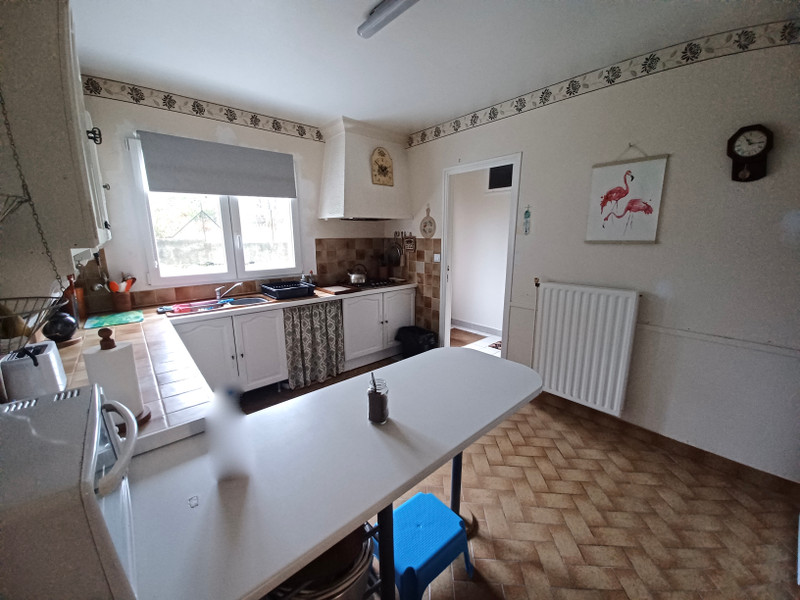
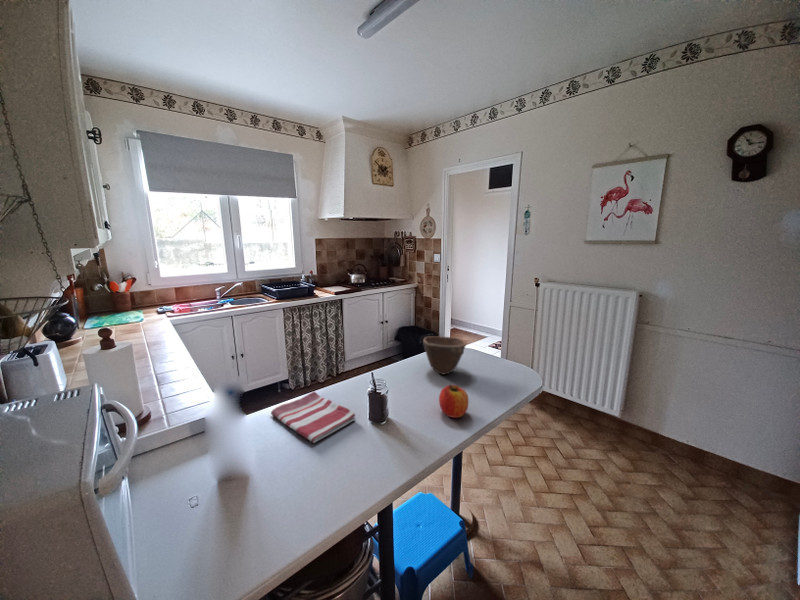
+ apple (453, 399)
+ bowl (443, 355)
+ dish towel (313, 413)
